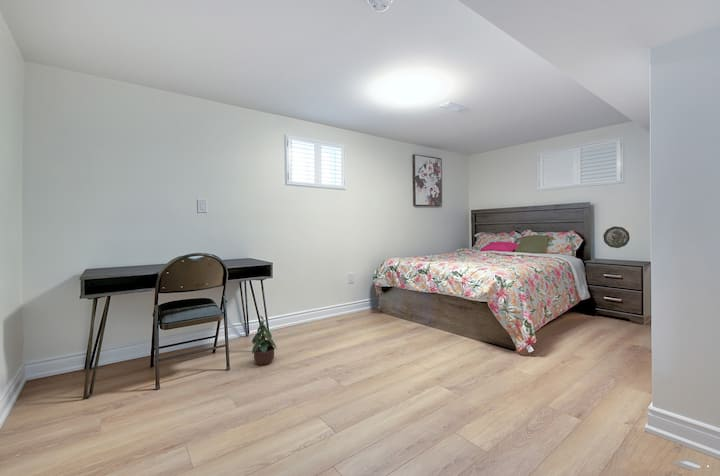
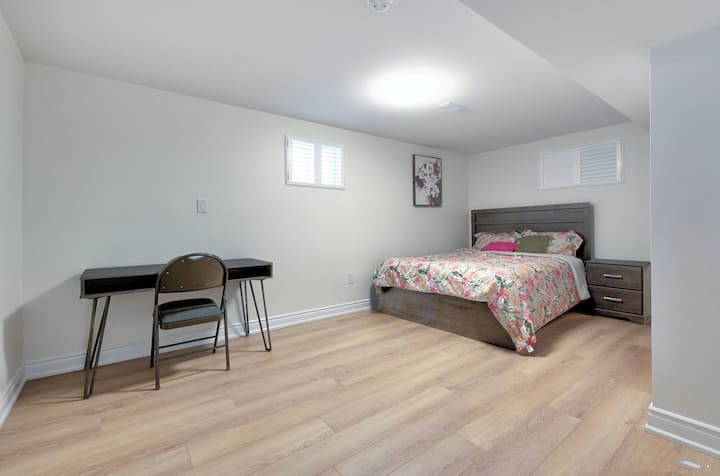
- decorative plate (616, 237)
- potted plant (263, 338)
